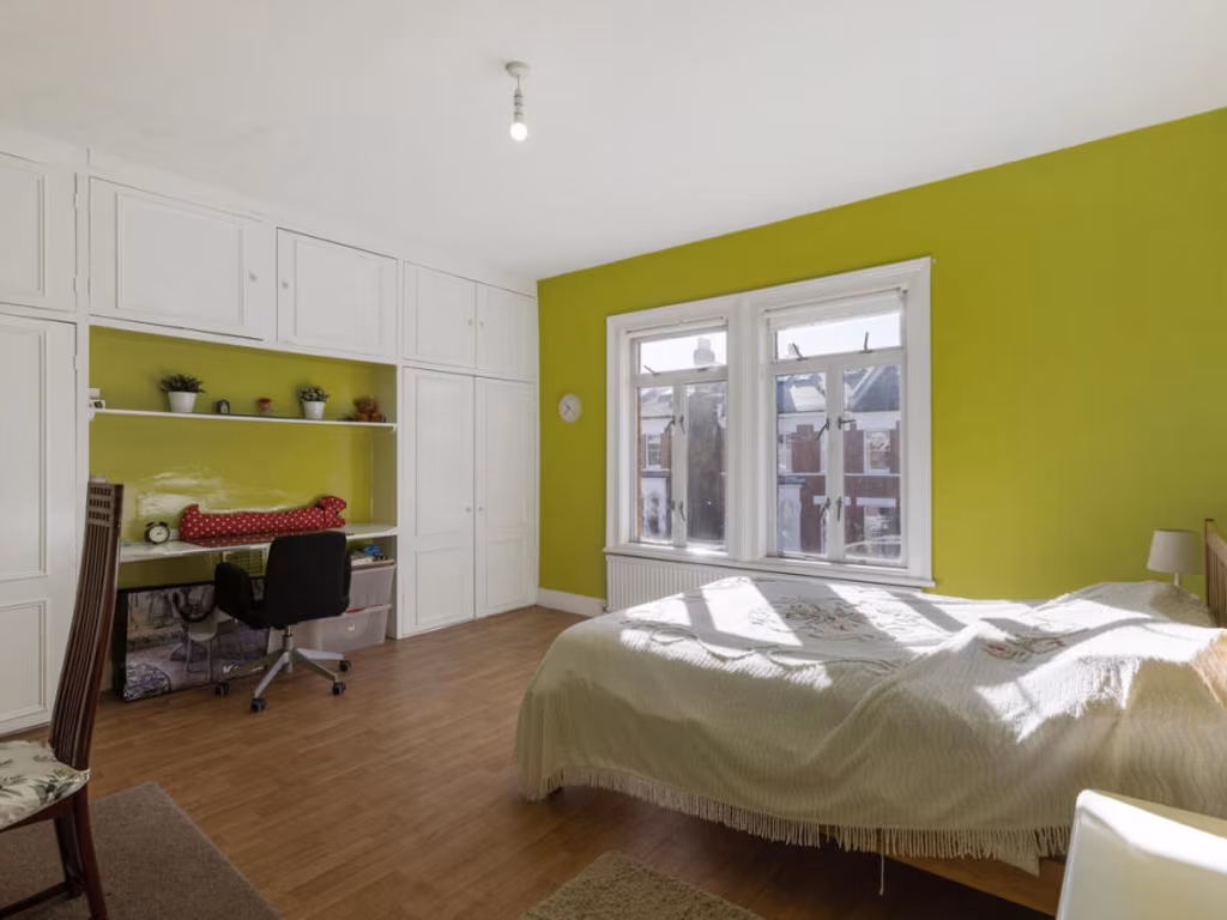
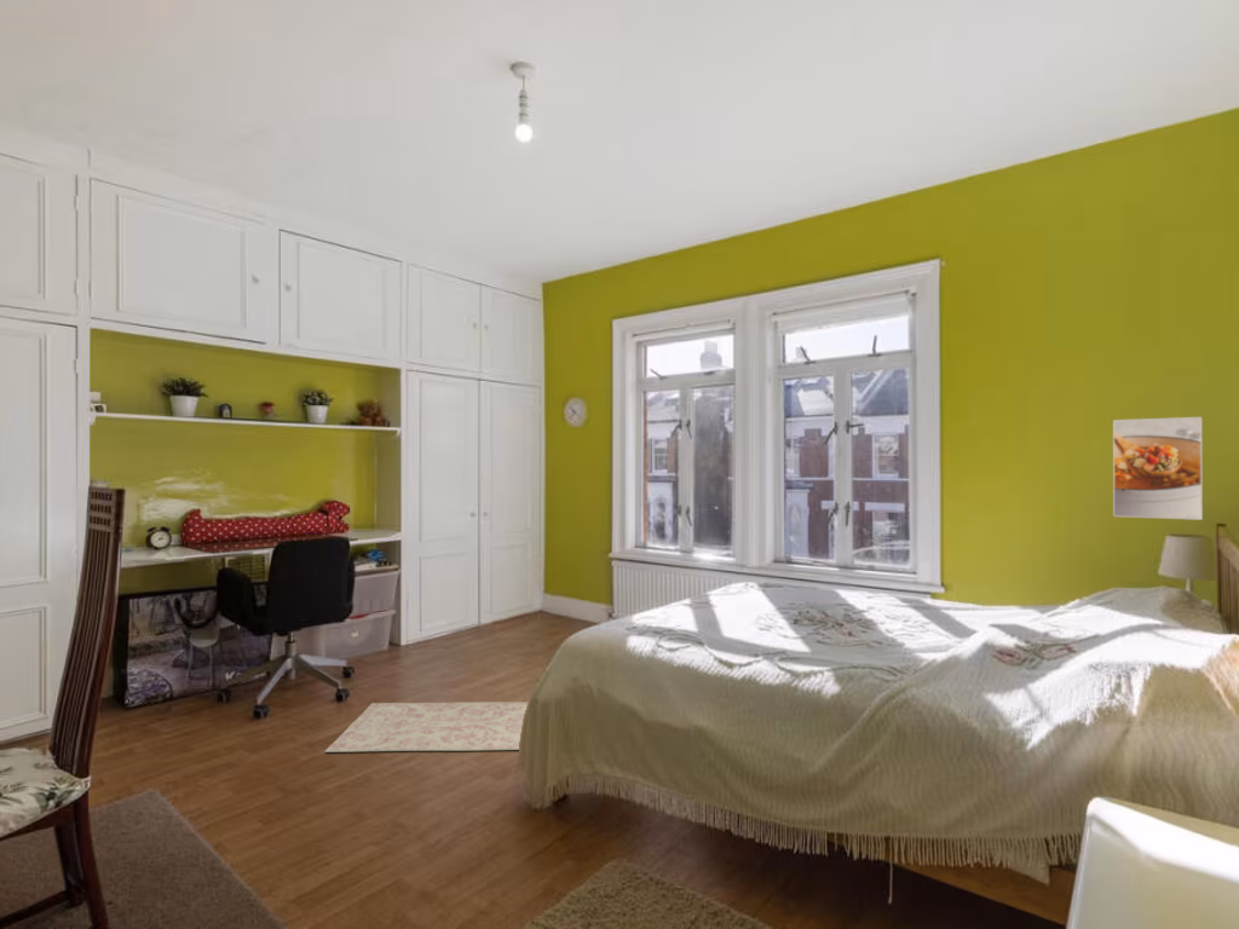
+ rug (472, 723)
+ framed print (1156, 468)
